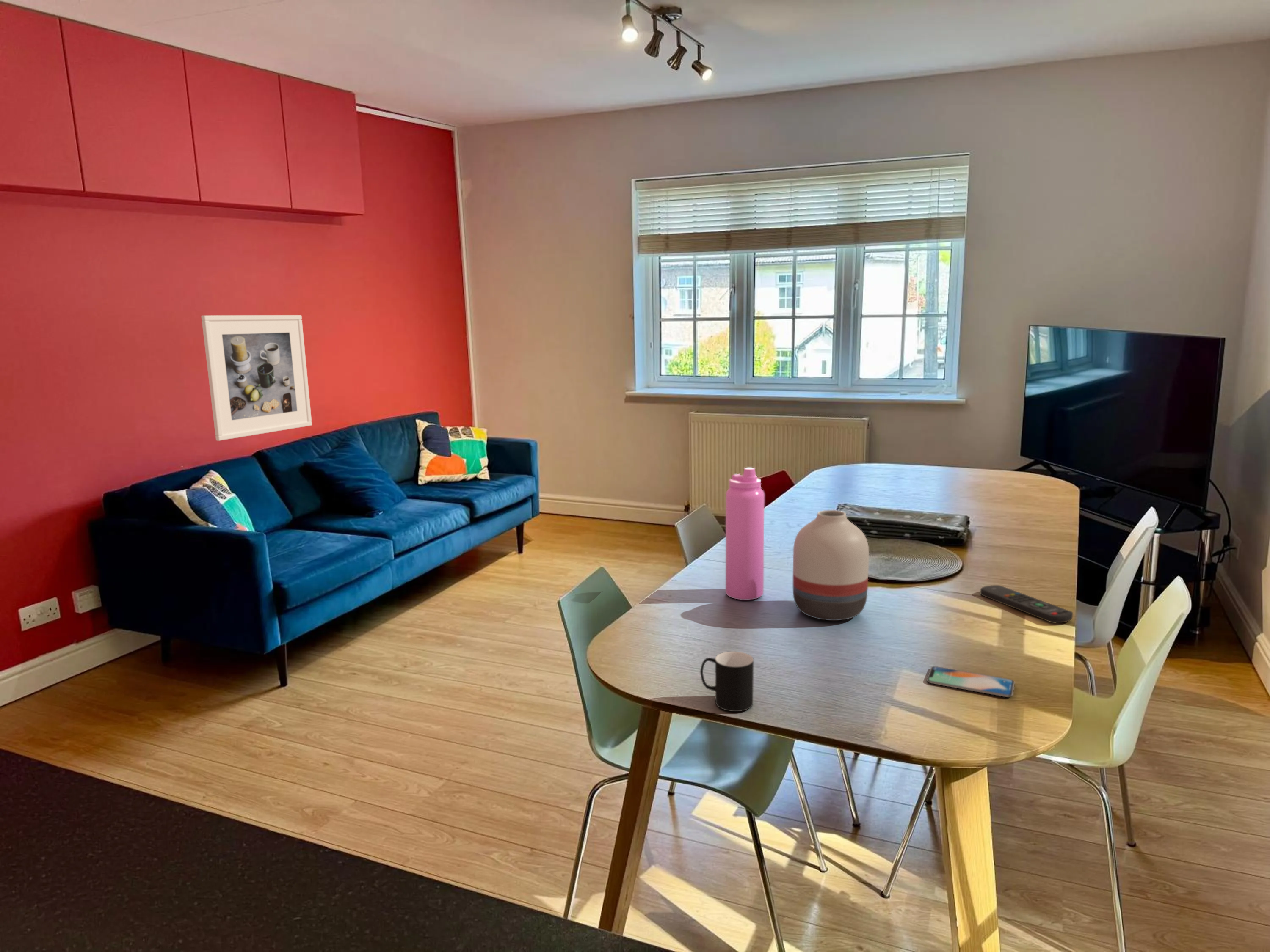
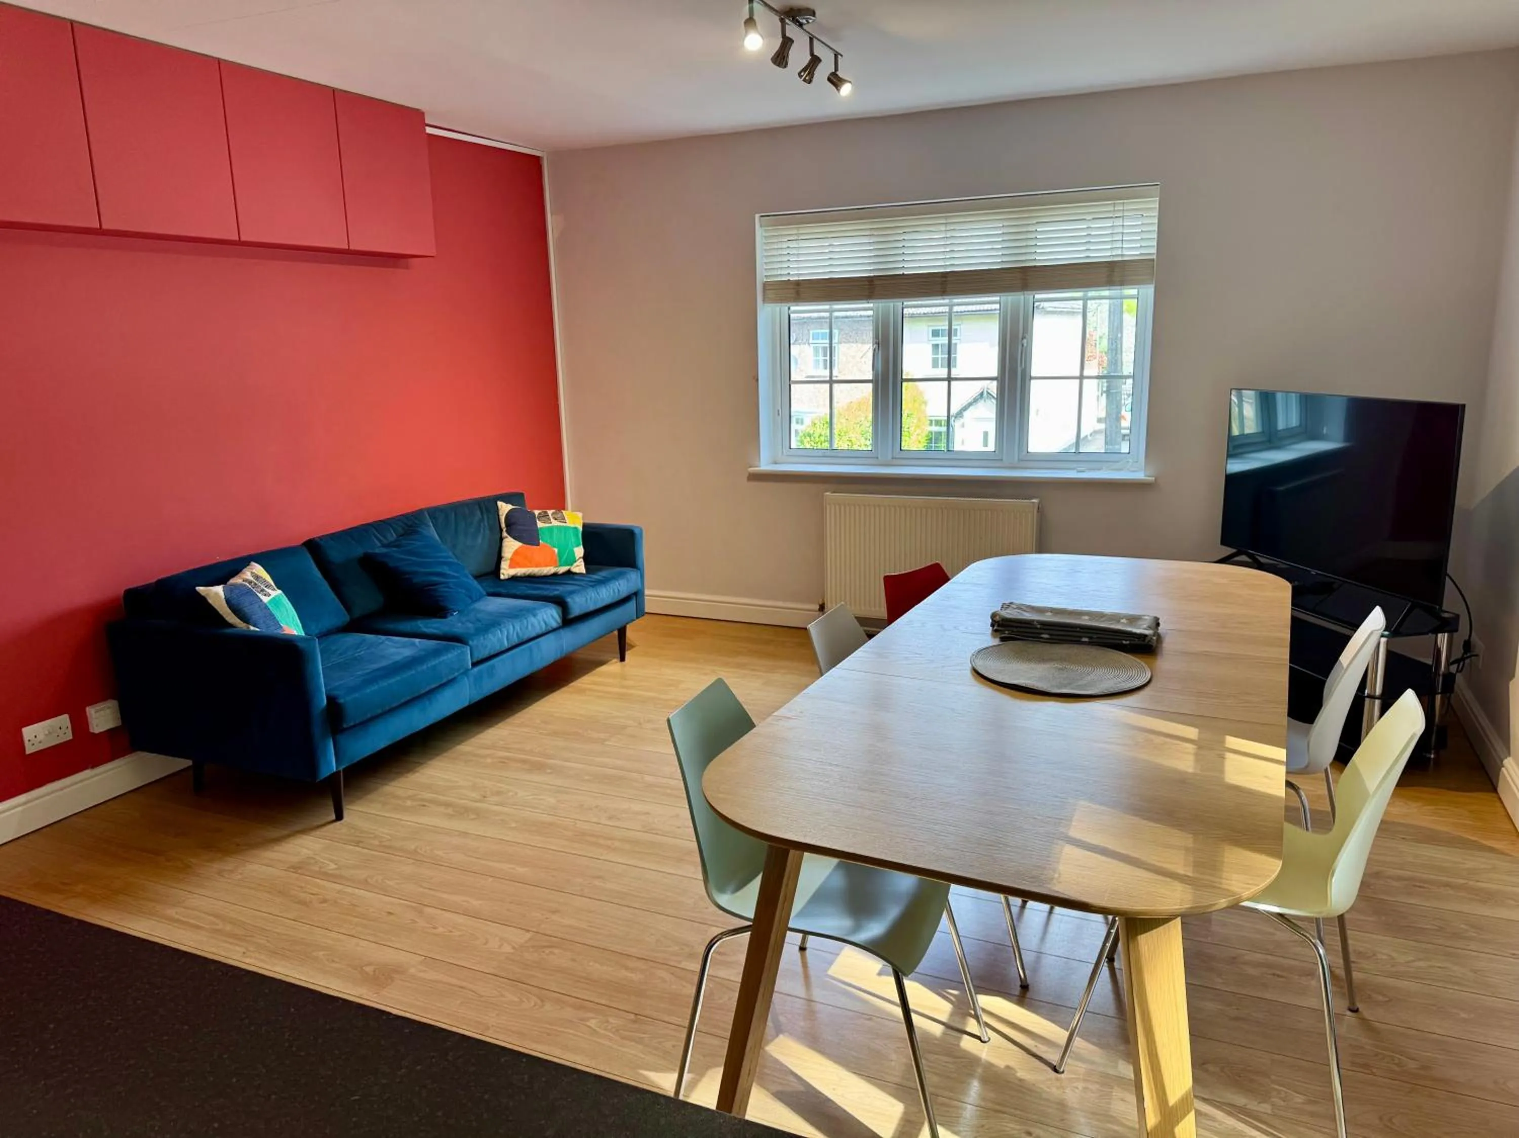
- remote control (1024, 603)
- smartphone (970, 681)
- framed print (261, 374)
- cup (726, 679)
- water bottle (745, 532)
- vase (830, 563)
